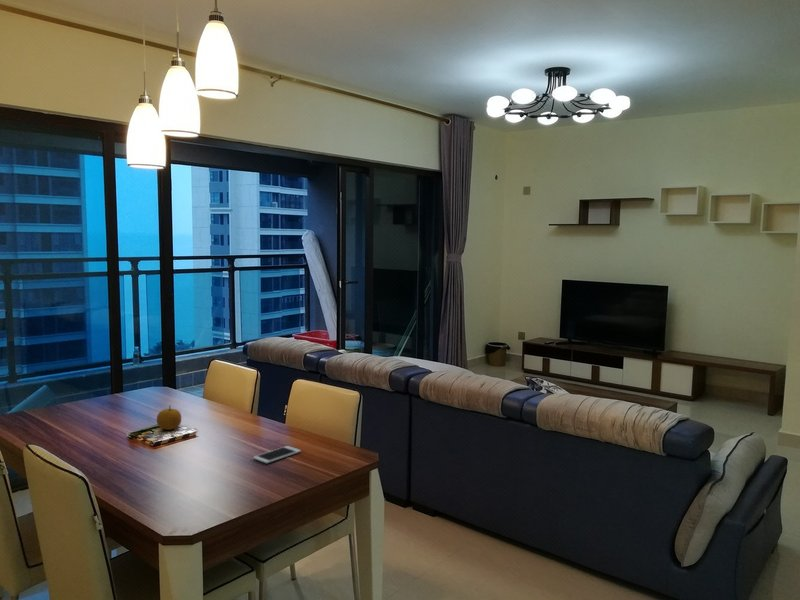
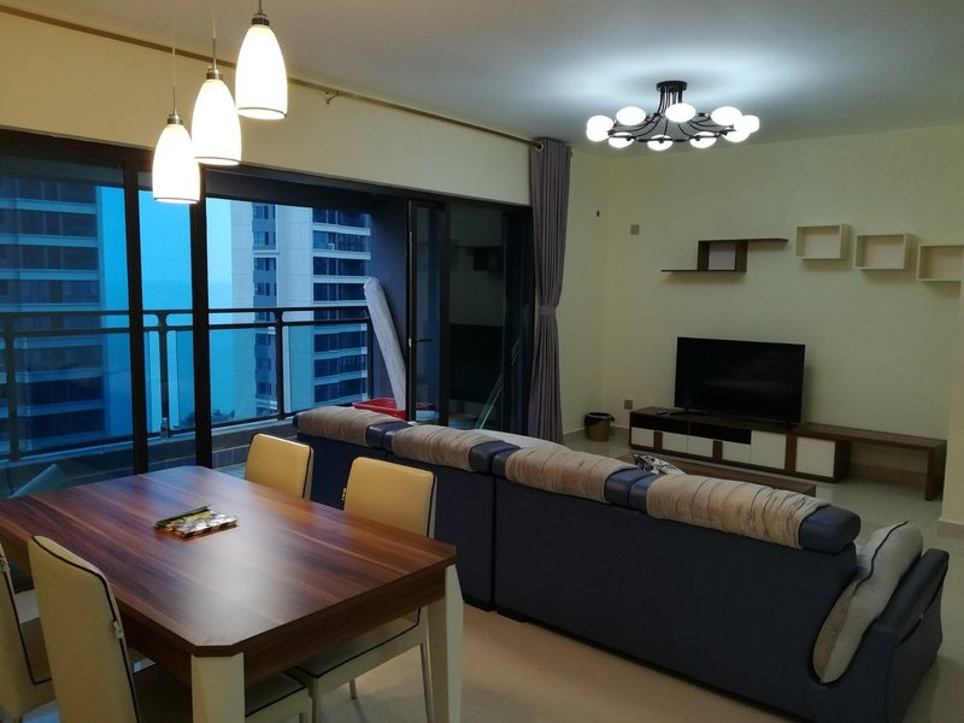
- cell phone (277, 454)
- fruit (169, 416)
